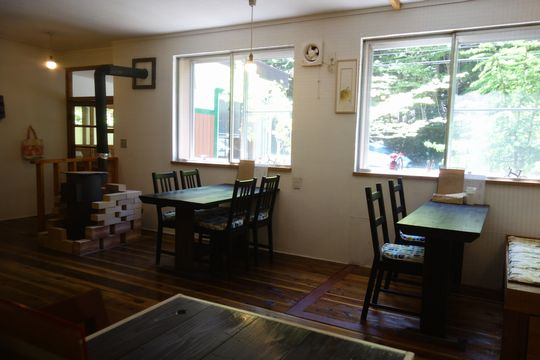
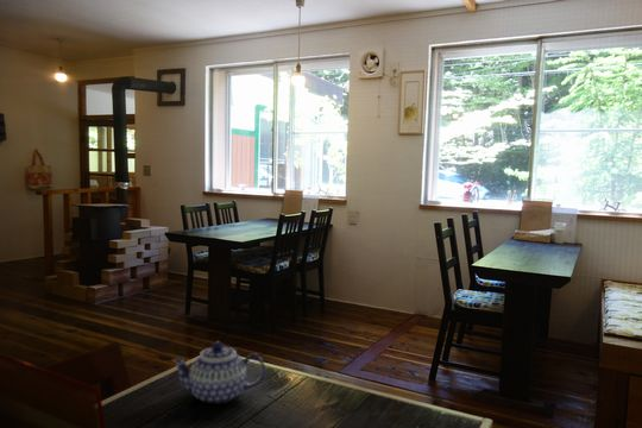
+ teapot (219, 369)
